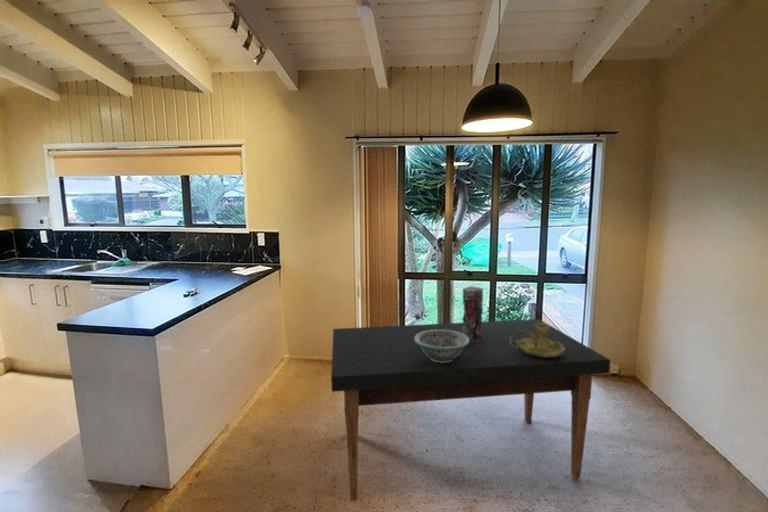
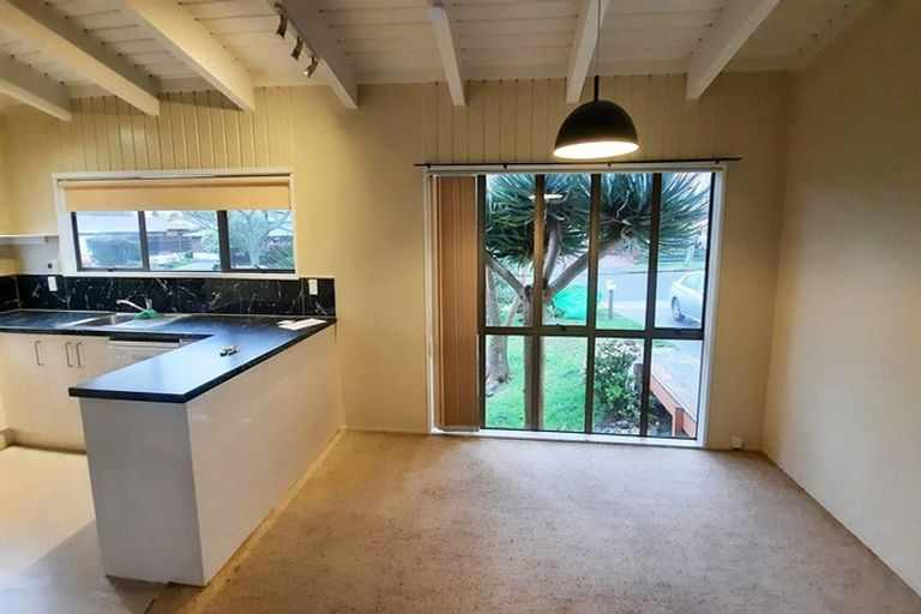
- candle holder (536, 338)
- vase (473, 313)
- dining table (454, 398)
- decorative bowl (441, 347)
